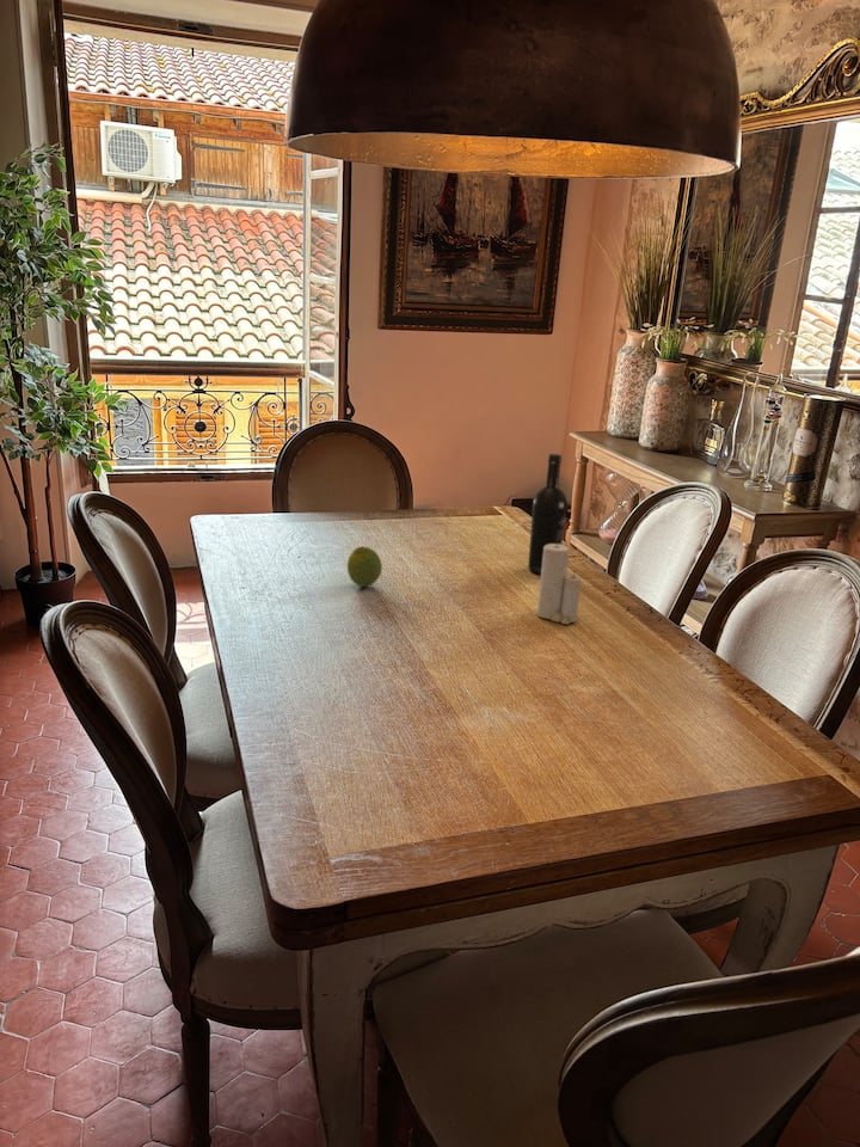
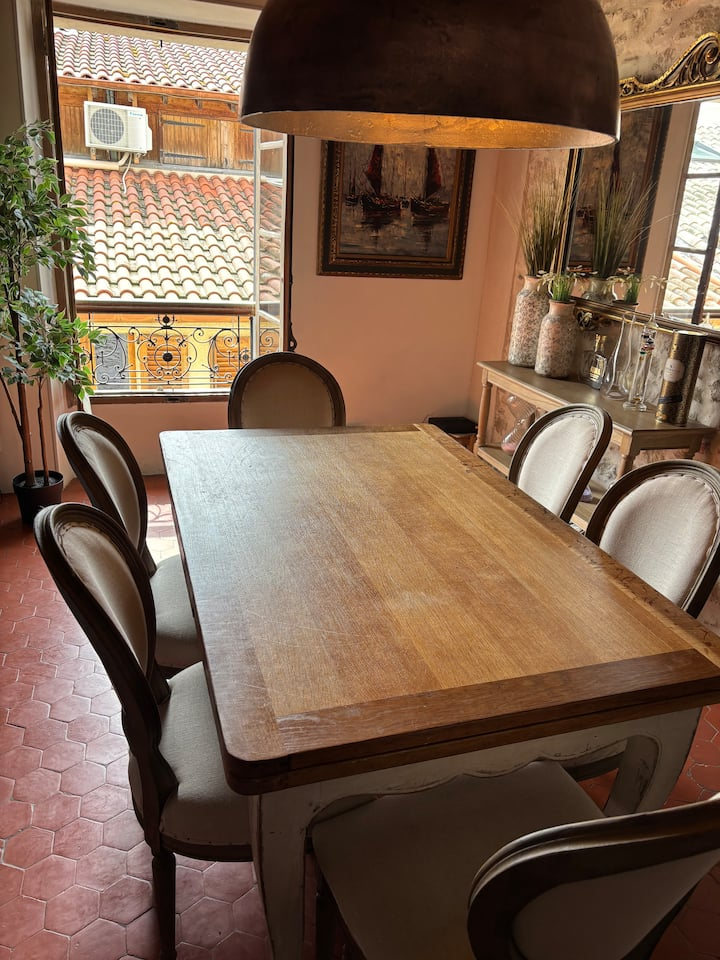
- candle (560, 576)
- fruit (364, 565)
- wine bottle (548, 513)
